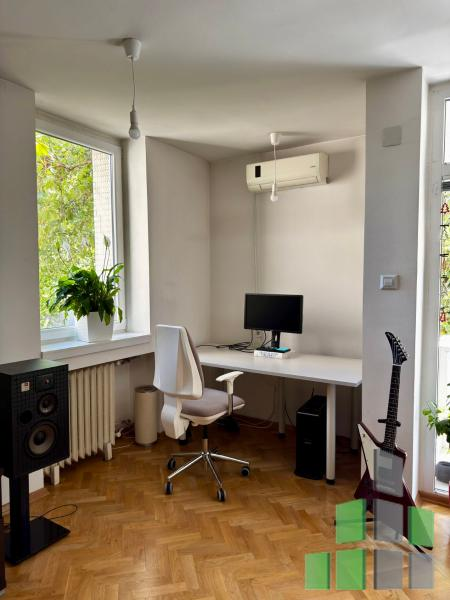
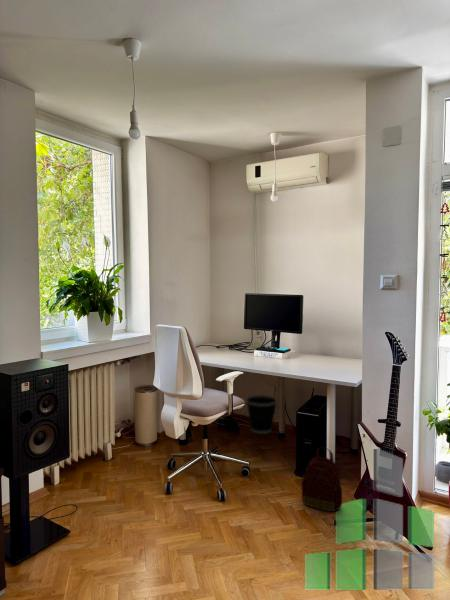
+ backpack (320, 477)
+ wastebasket (261, 414)
